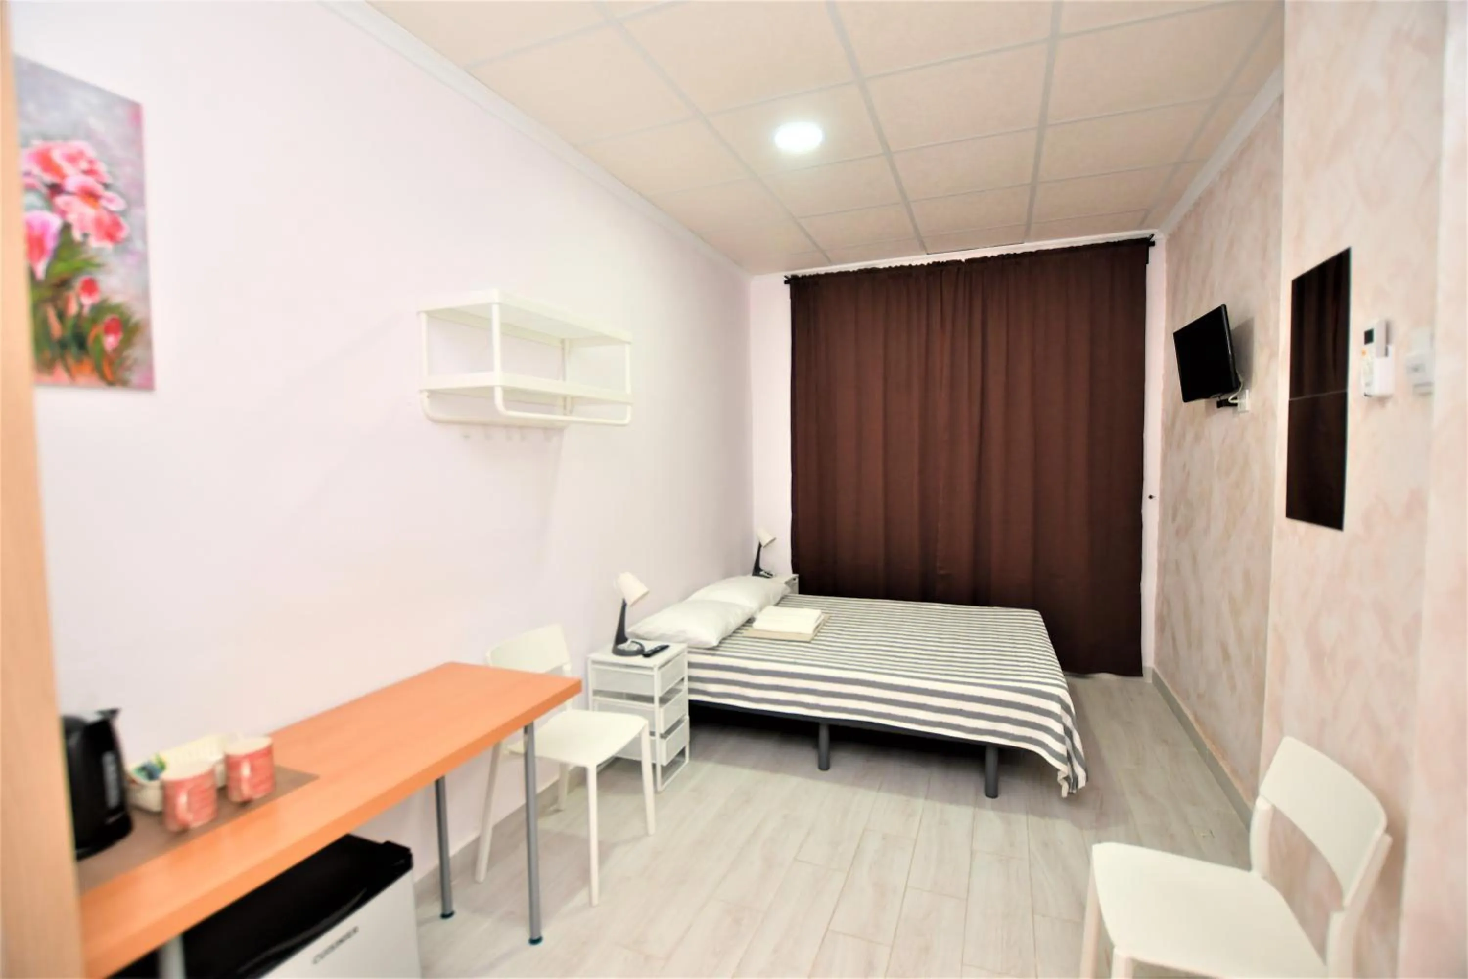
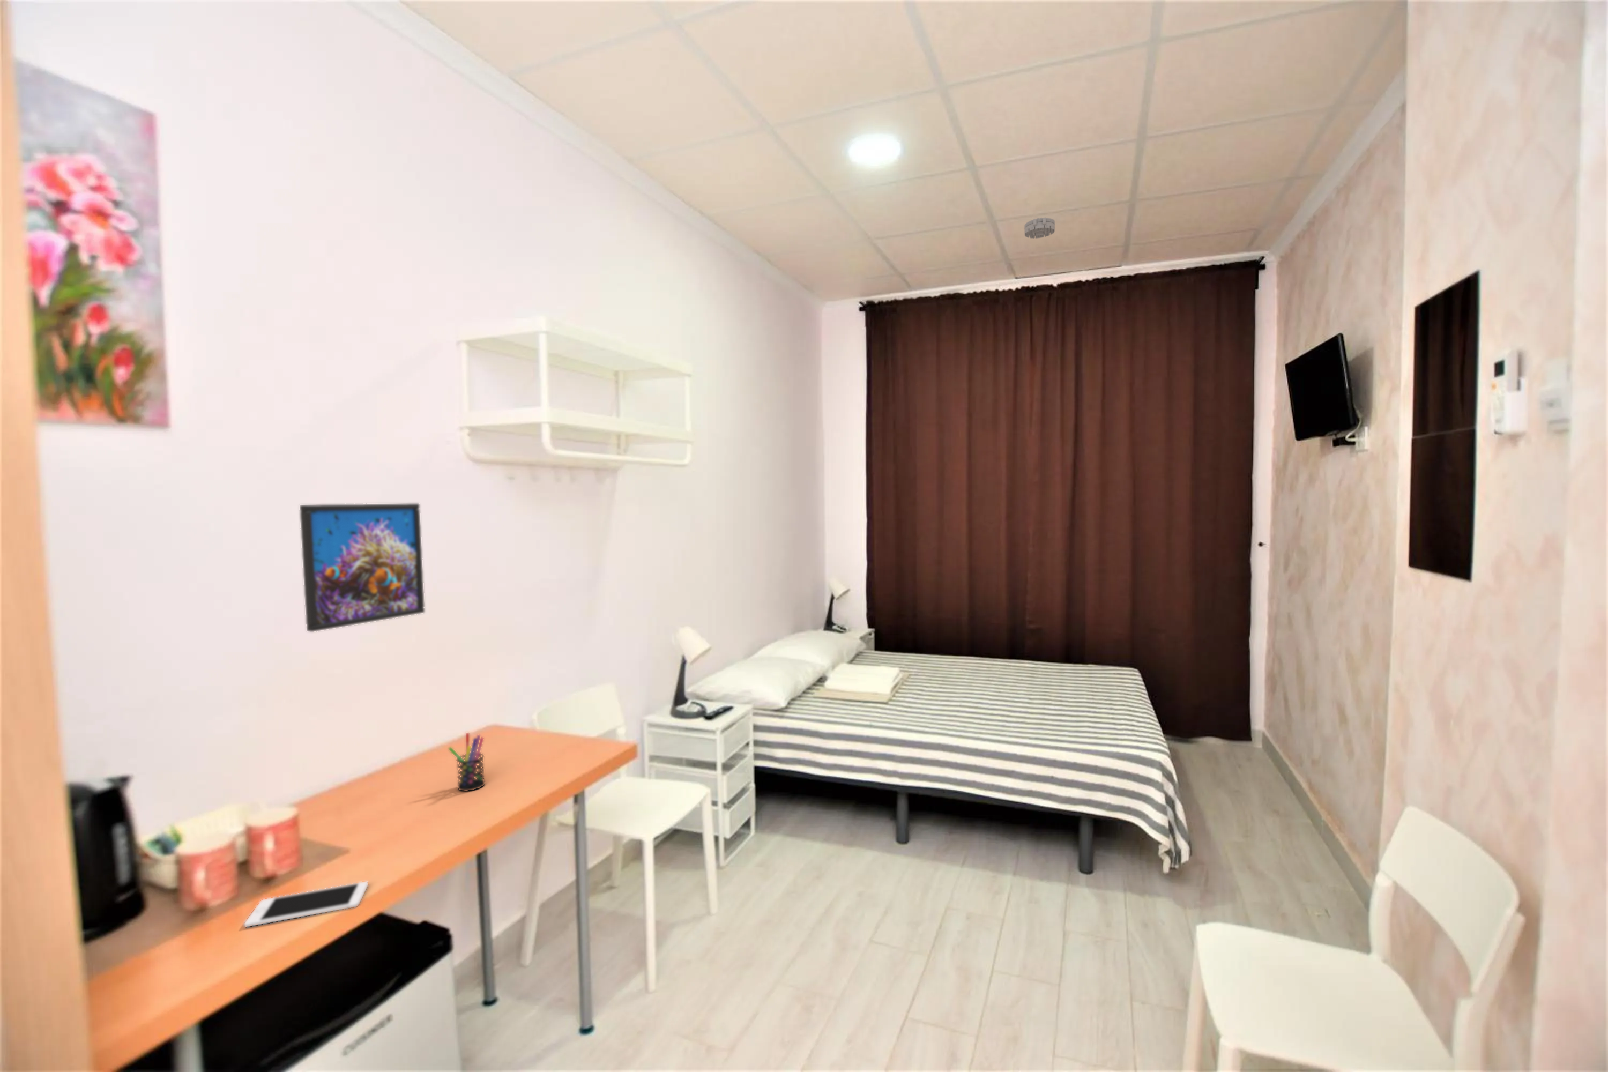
+ smoke detector (1040, 227)
+ cell phone (309, 903)
+ pen holder (467, 761)
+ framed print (366, 562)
